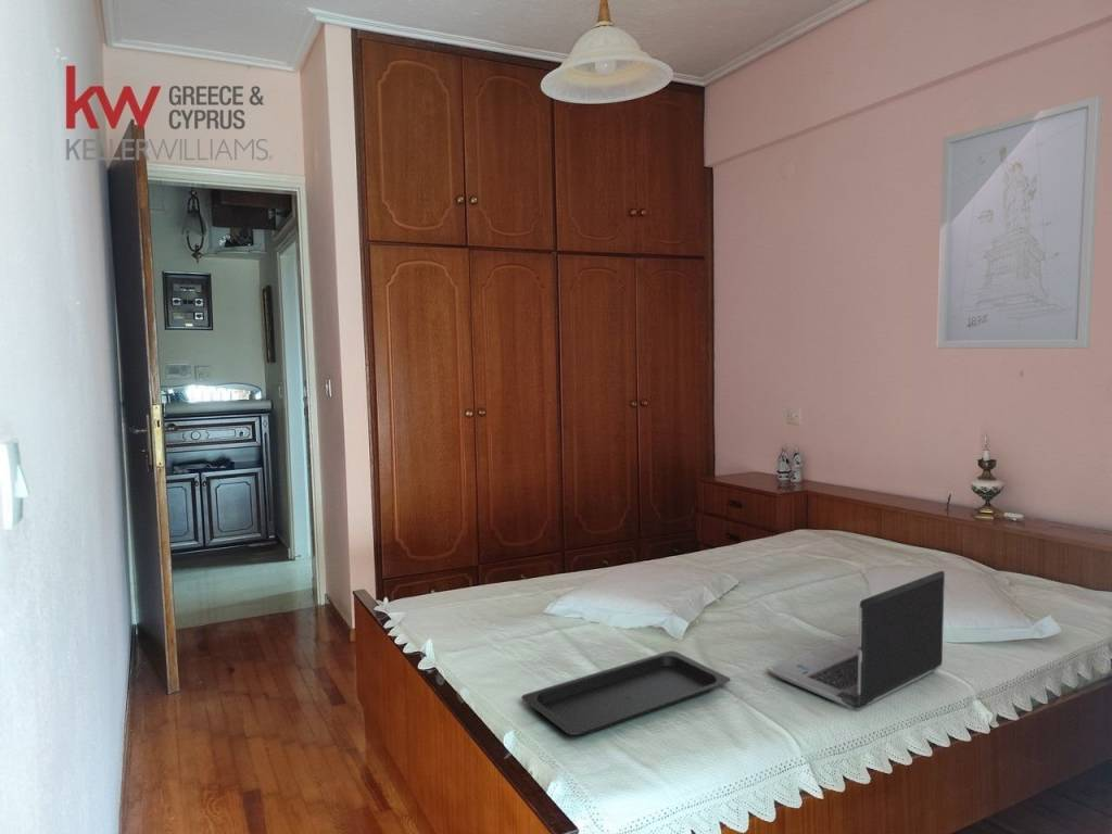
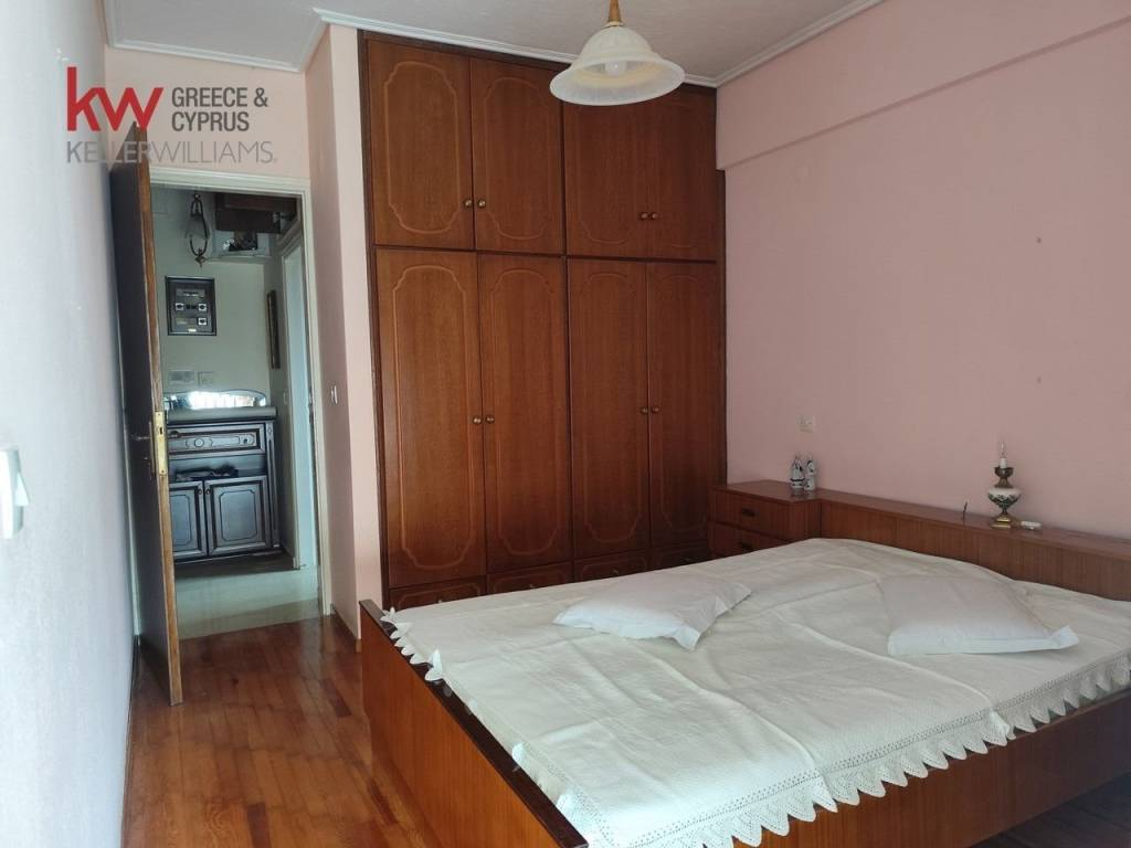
- laptop computer (859, 623)
- wall art (1010, 235)
- serving tray (628, 692)
